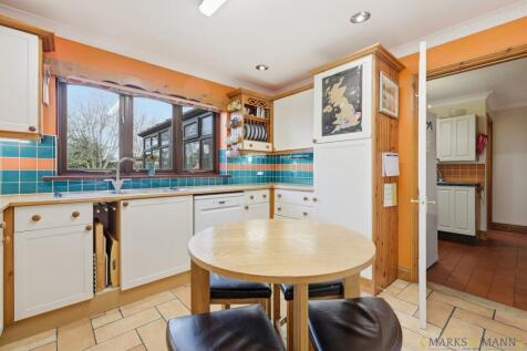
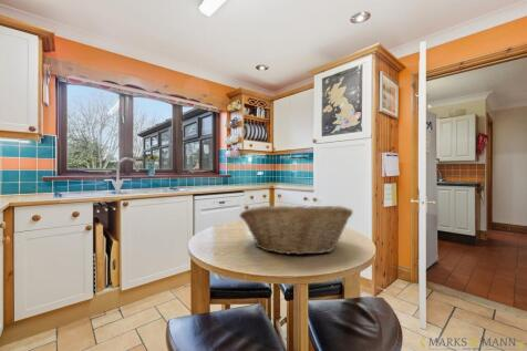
+ fruit basket (294, 224)
